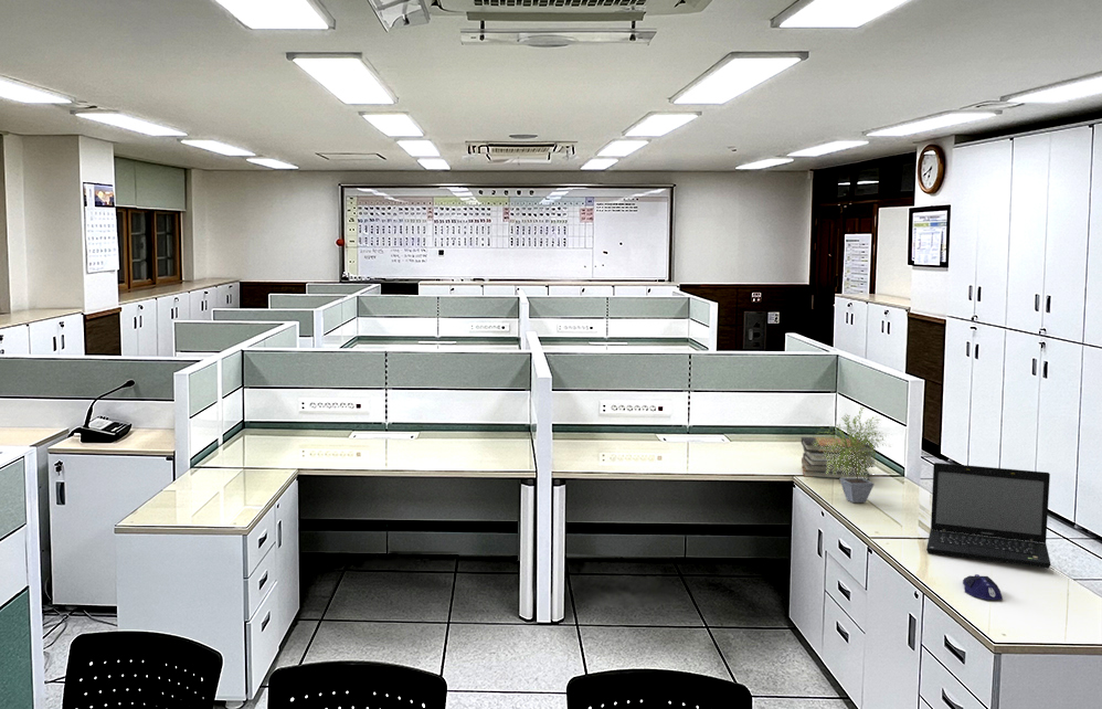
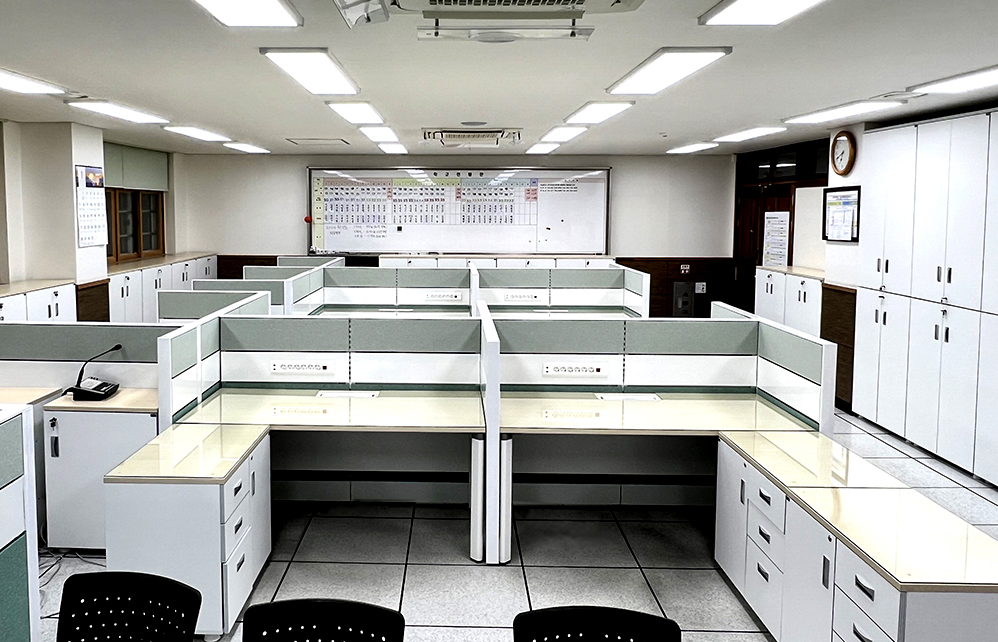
- laptop (988, 512)
- book stack (836, 457)
- potted plant (850, 453)
- computer mouse (978, 583)
